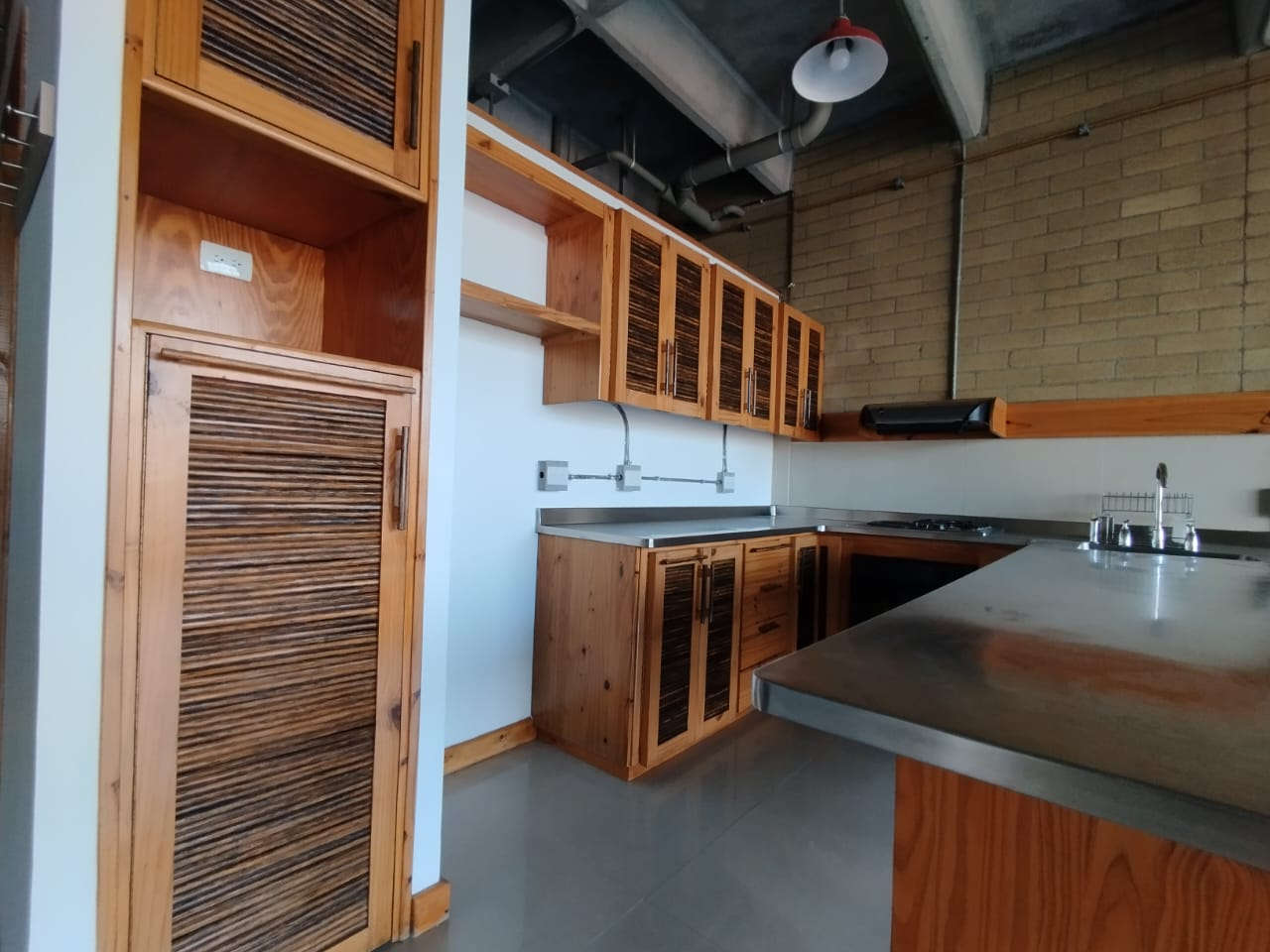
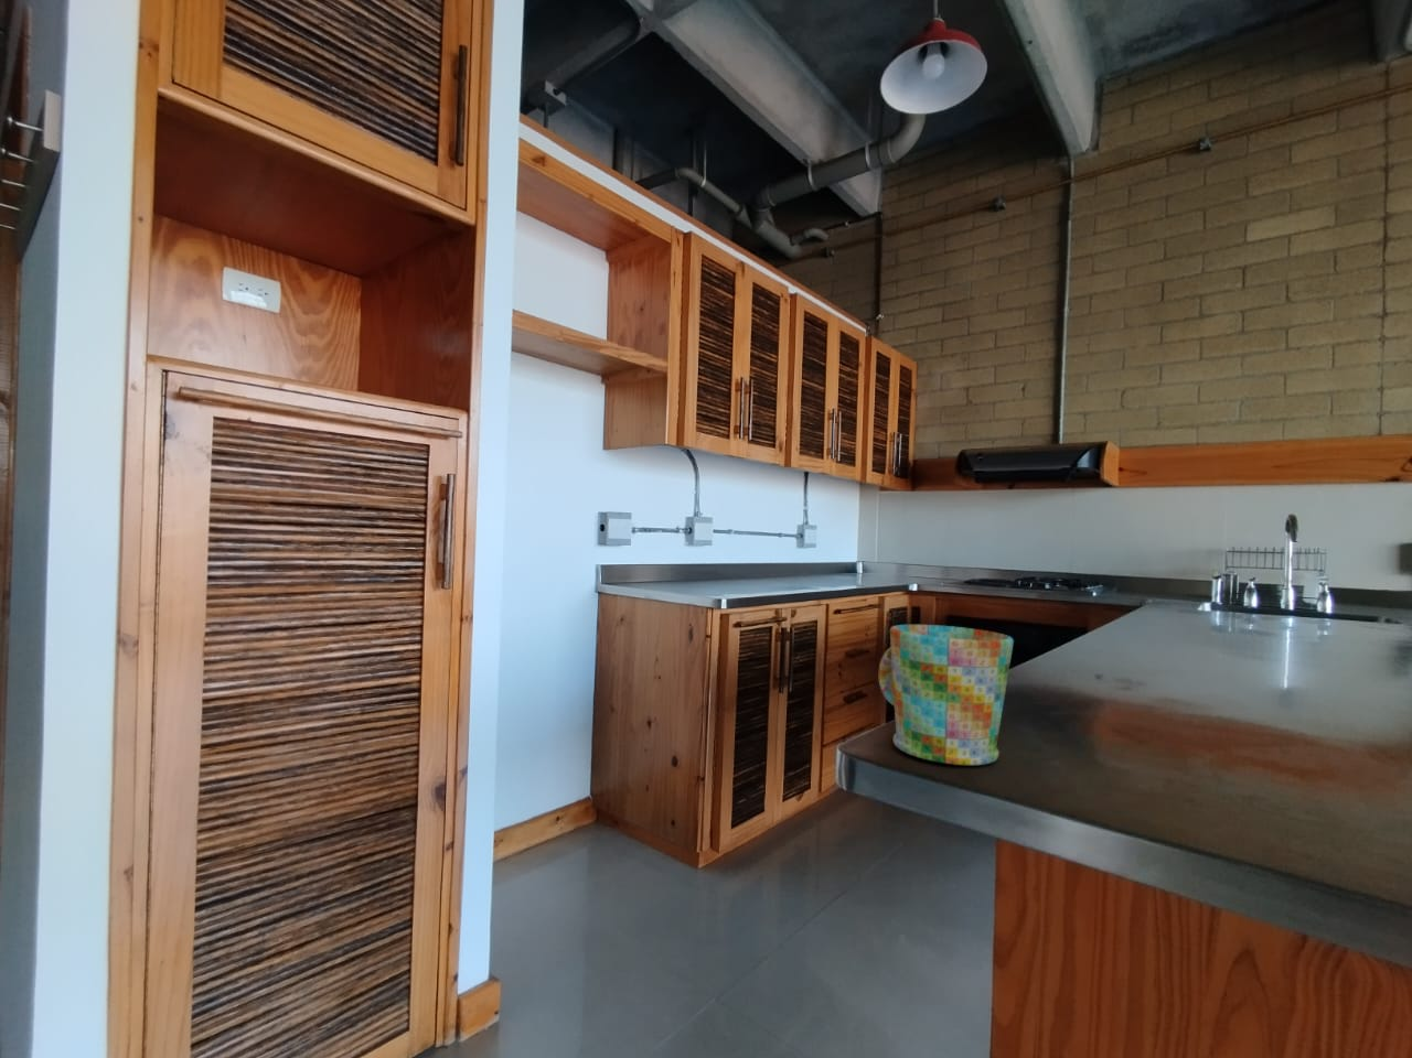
+ mug (935, 687)
